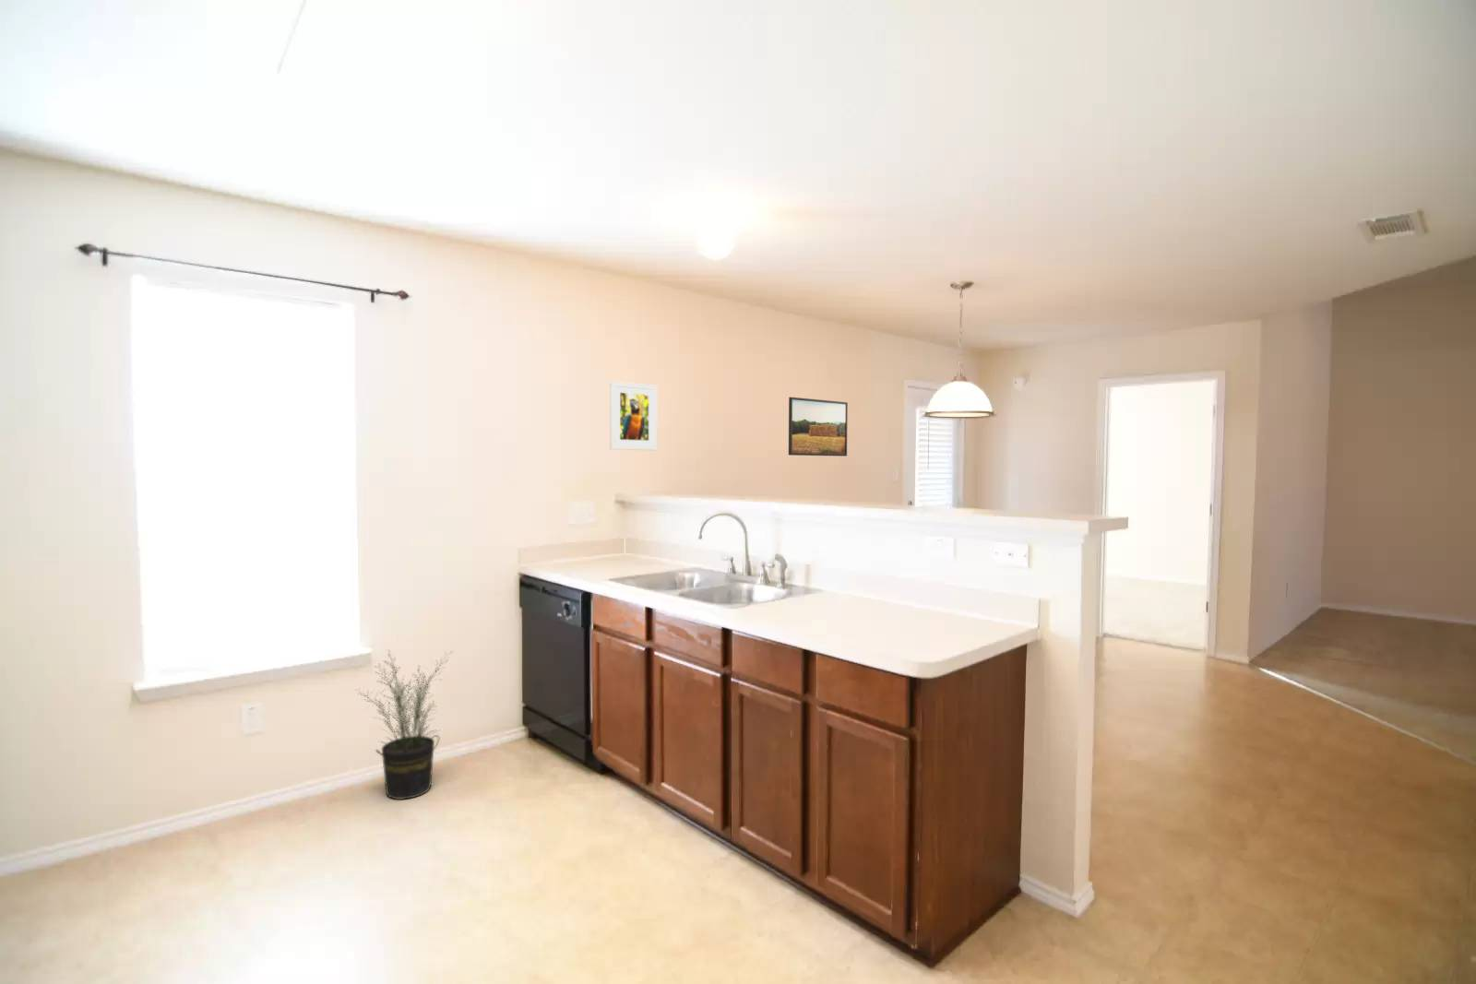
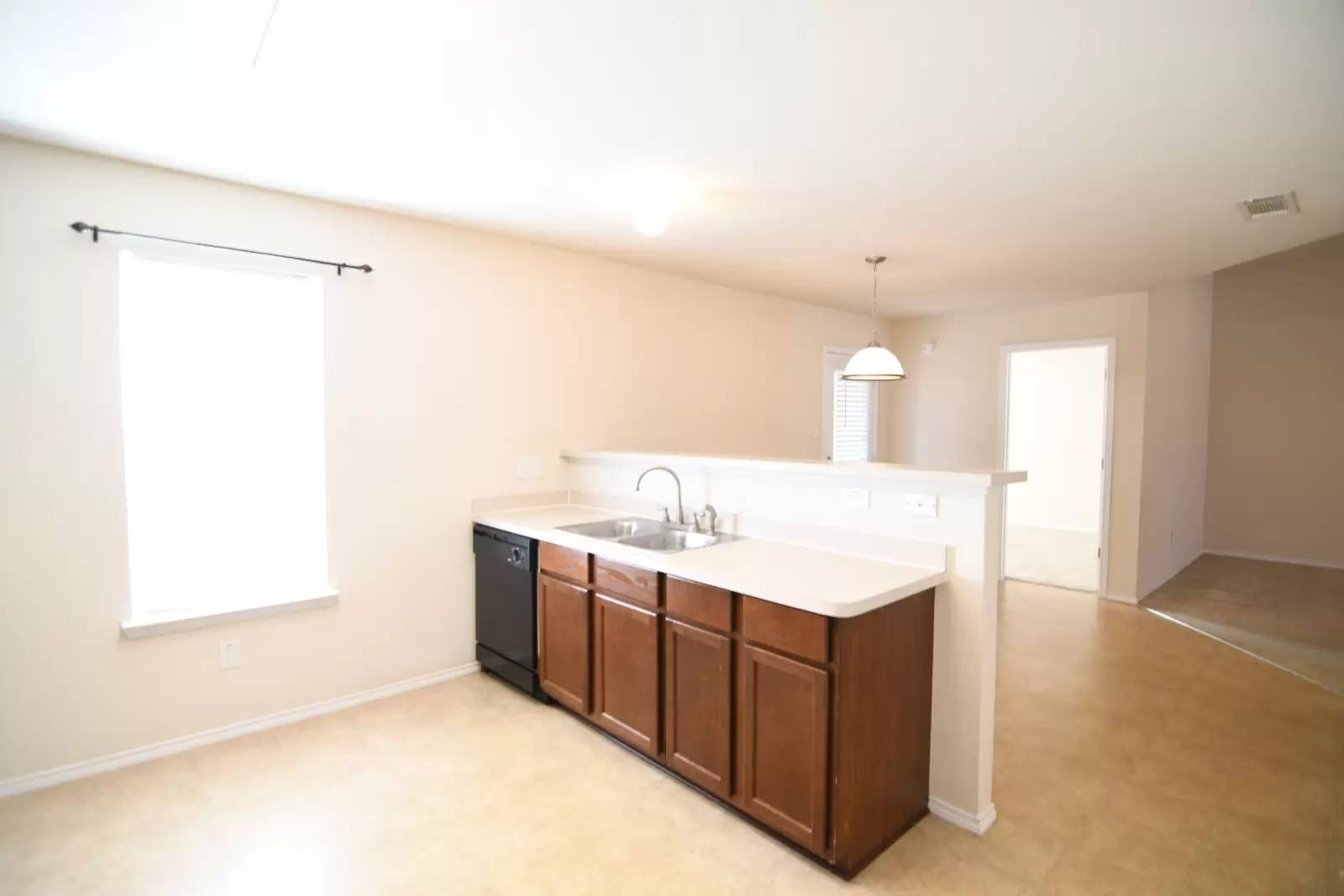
- potted plant (404, 722)
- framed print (634, 417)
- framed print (818, 427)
